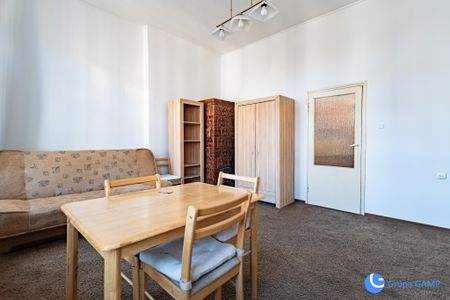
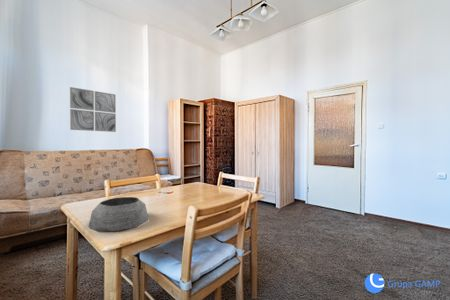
+ wall art (93, 111)
+ plant pot (120, 210)
